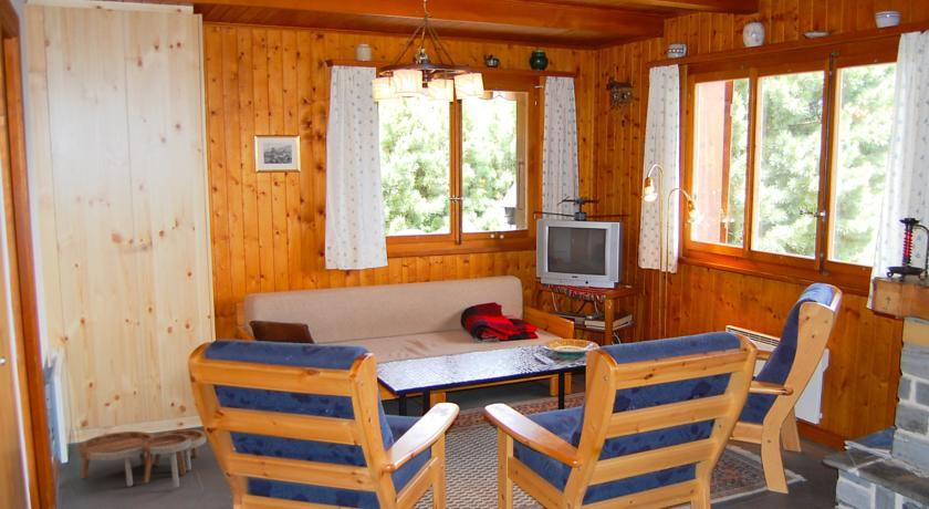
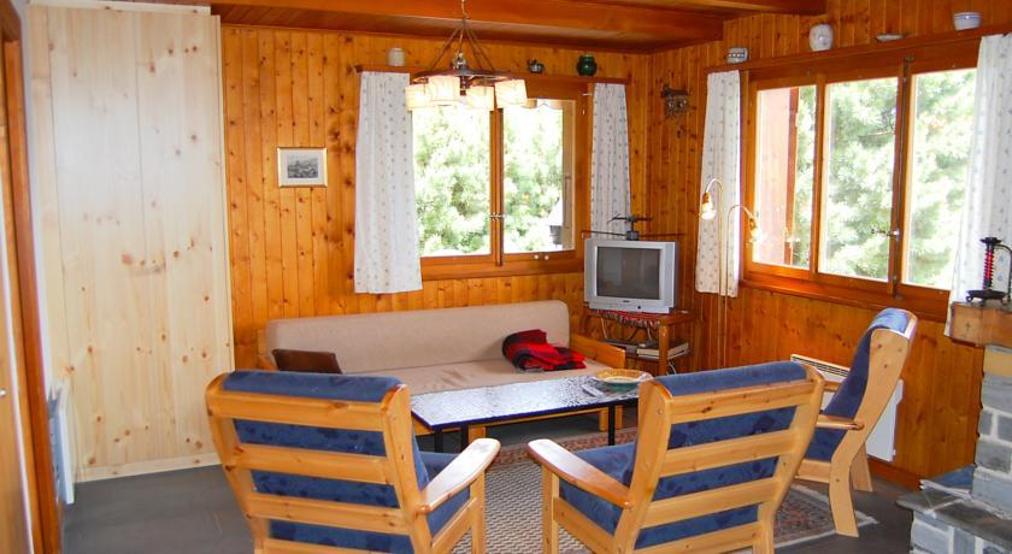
- nesting tables (149, 455)
